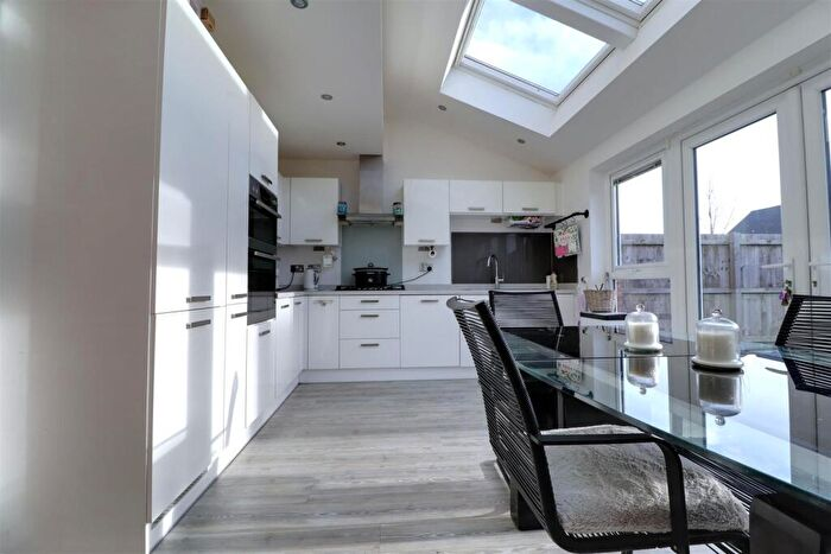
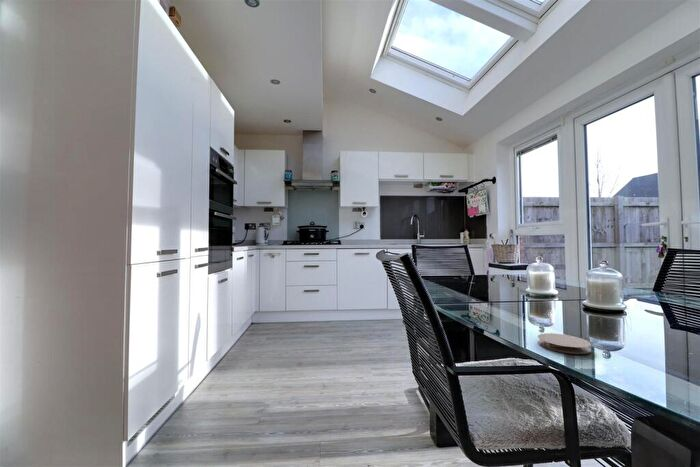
+ coaster (563, 342)
